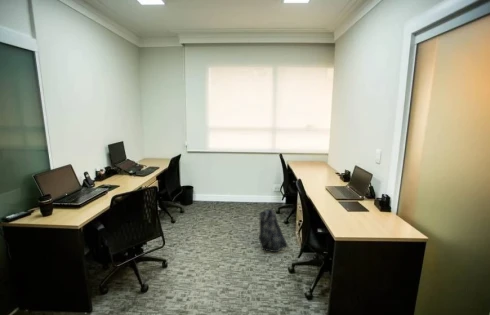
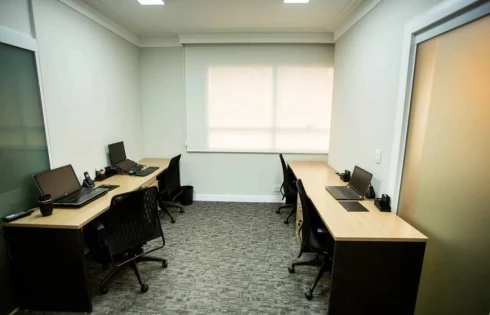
- jacket (273, 230)
